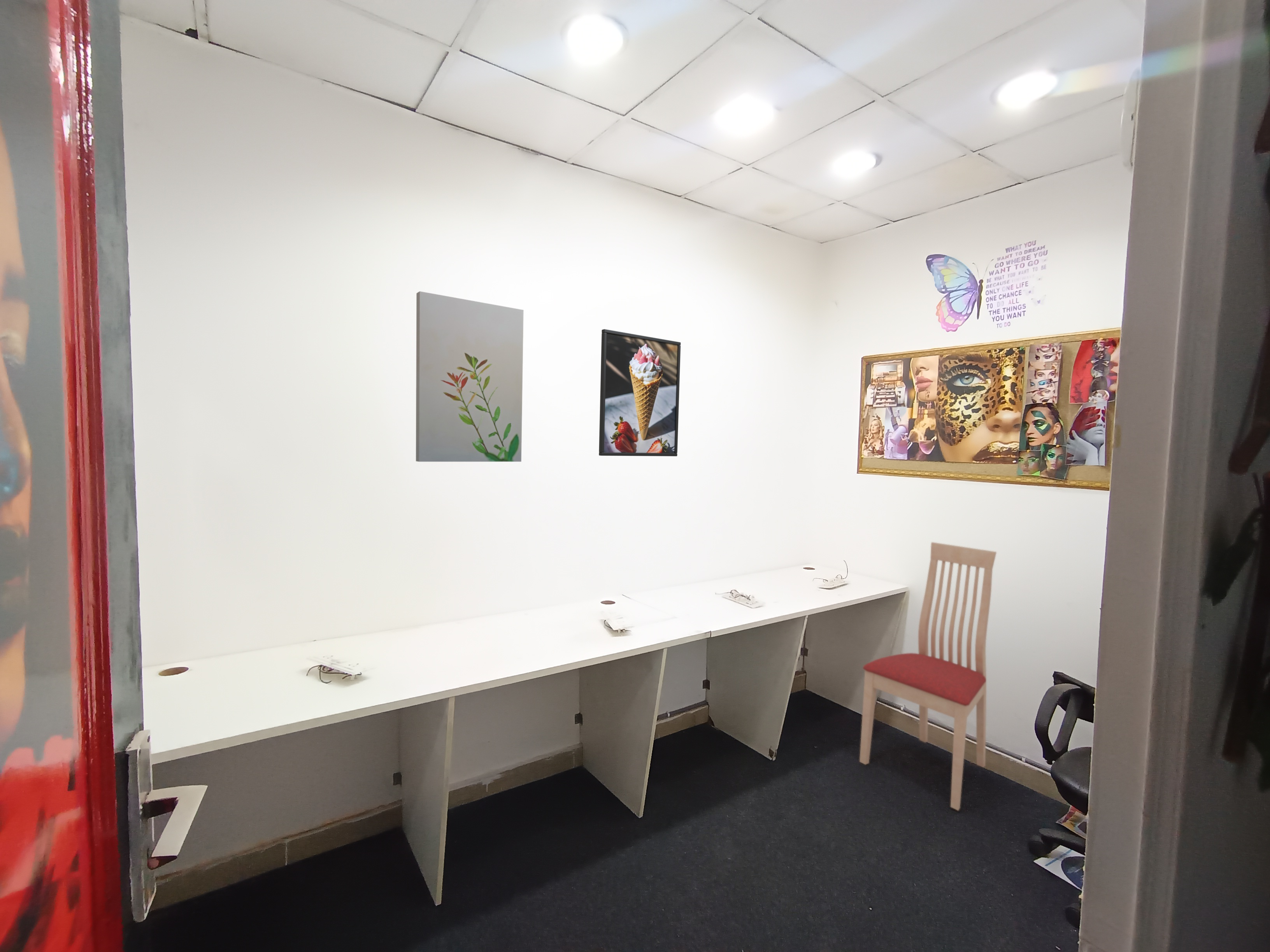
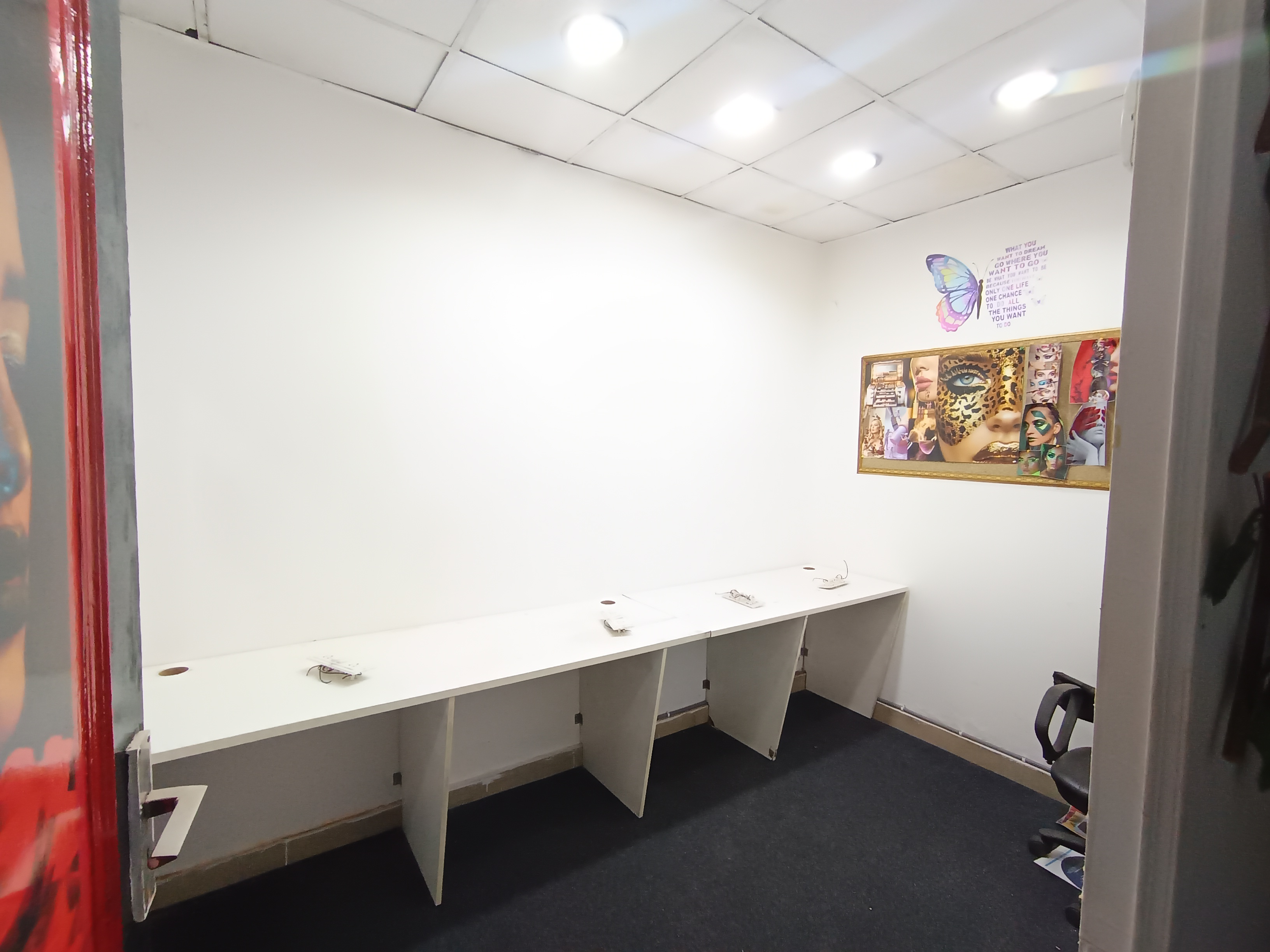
- chair (936, 660)
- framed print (641, 396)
- wall art (472, 382)
